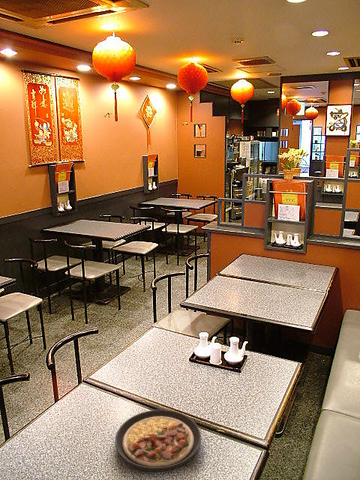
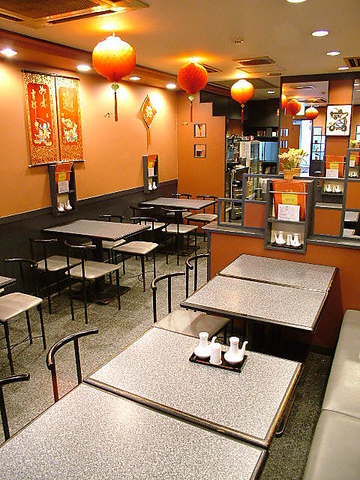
- plate (158, 437)
